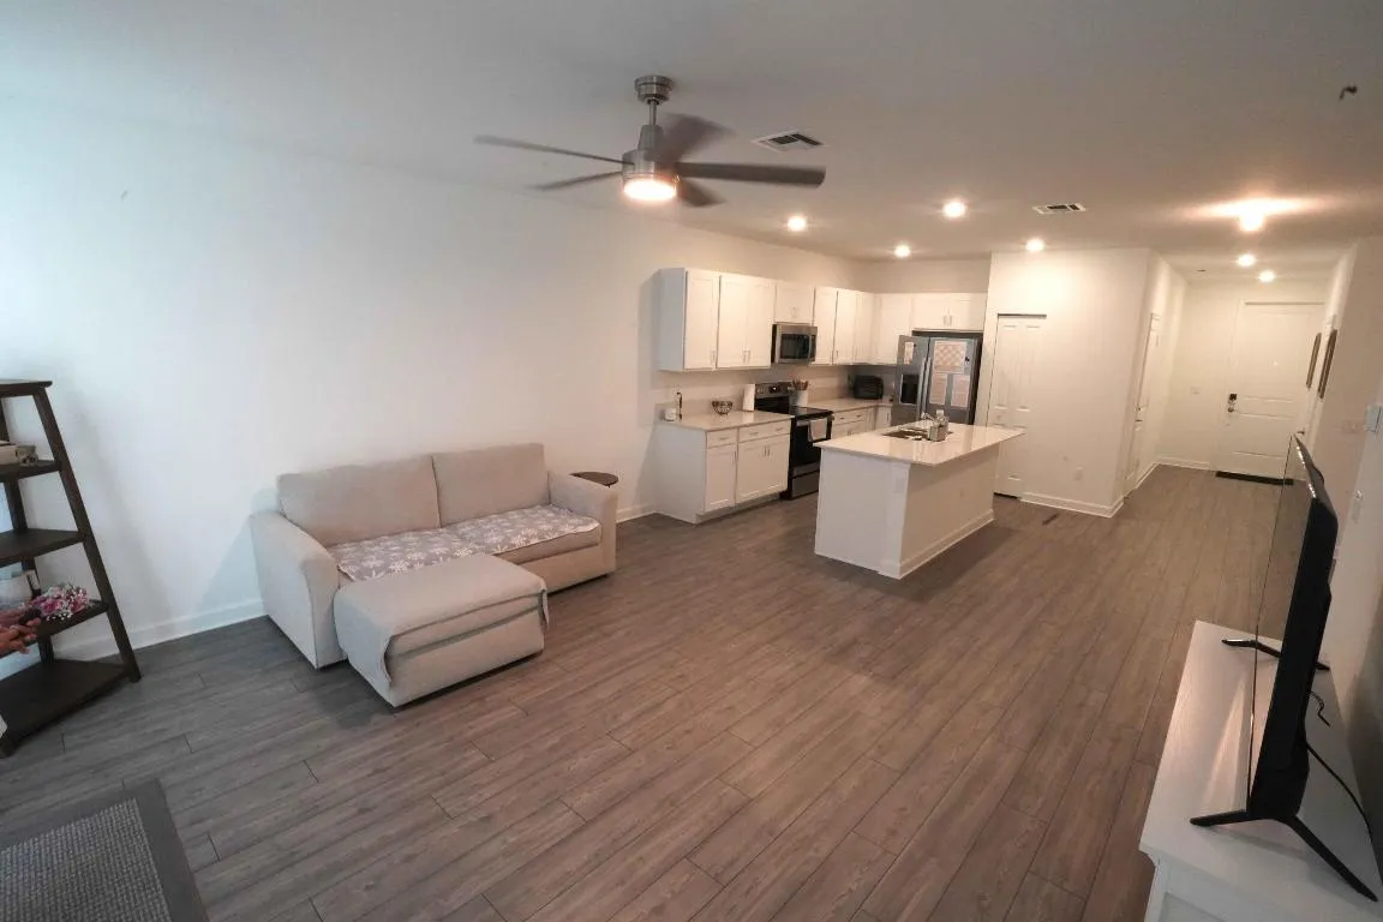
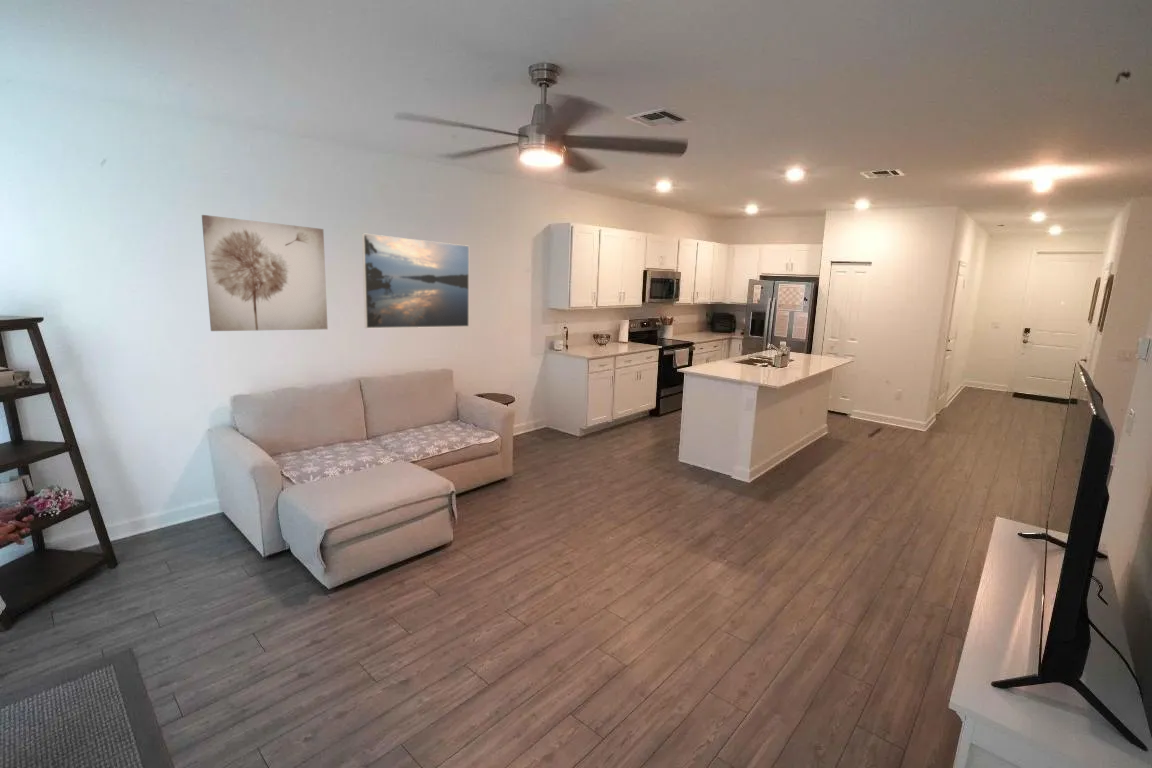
+ wall art (270, 277)
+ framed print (420, 284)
